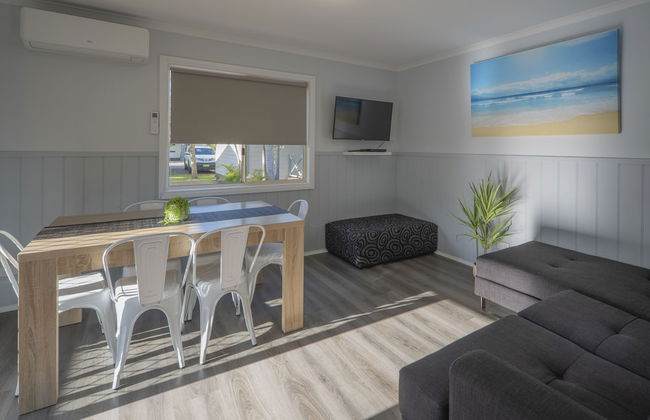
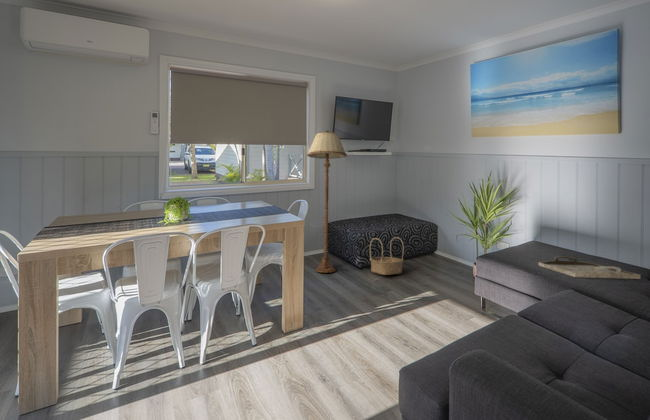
+ floor lamp (326, 200)
+ serving tray (584, 266)
+ basket (386, 257)
